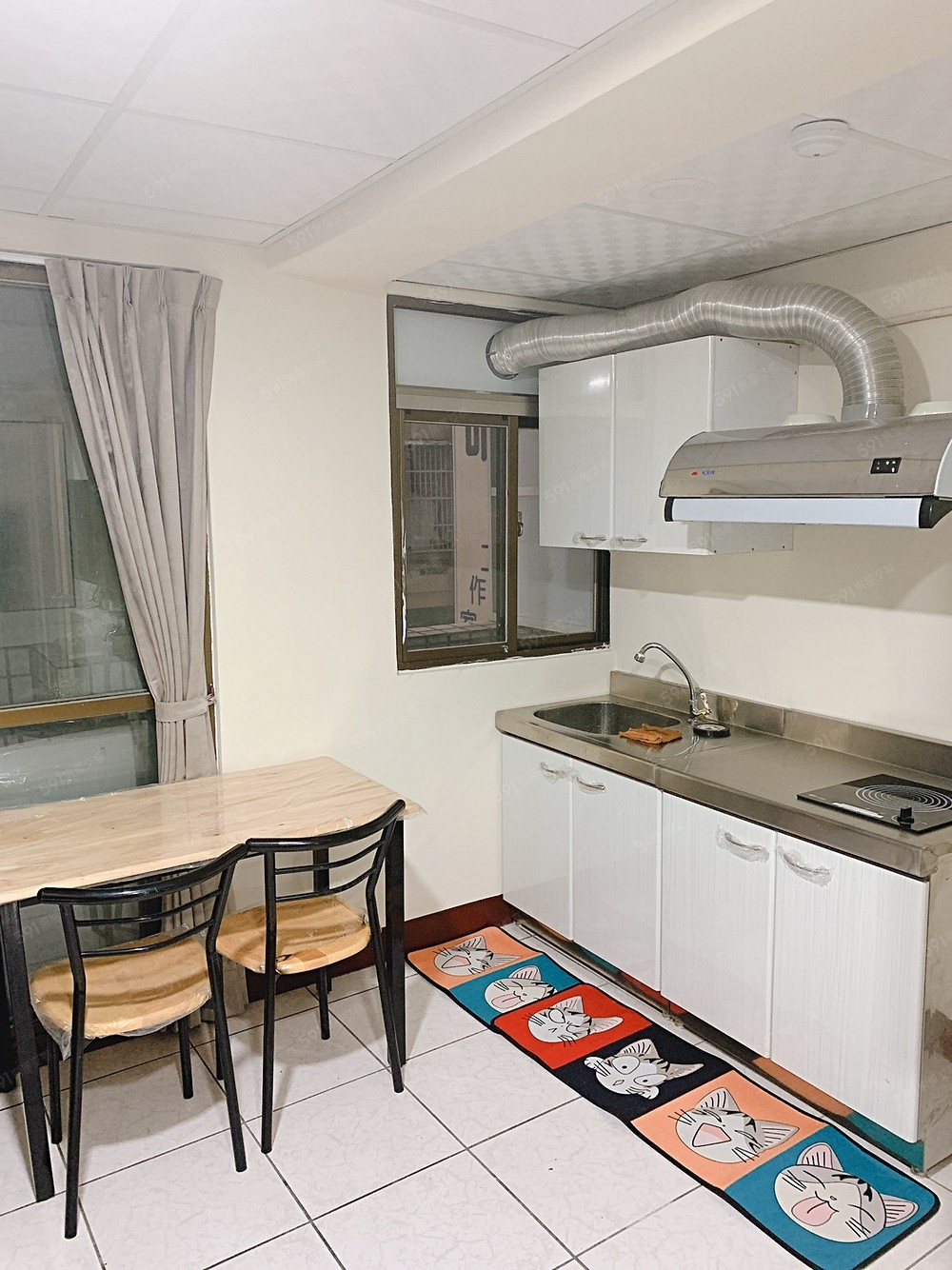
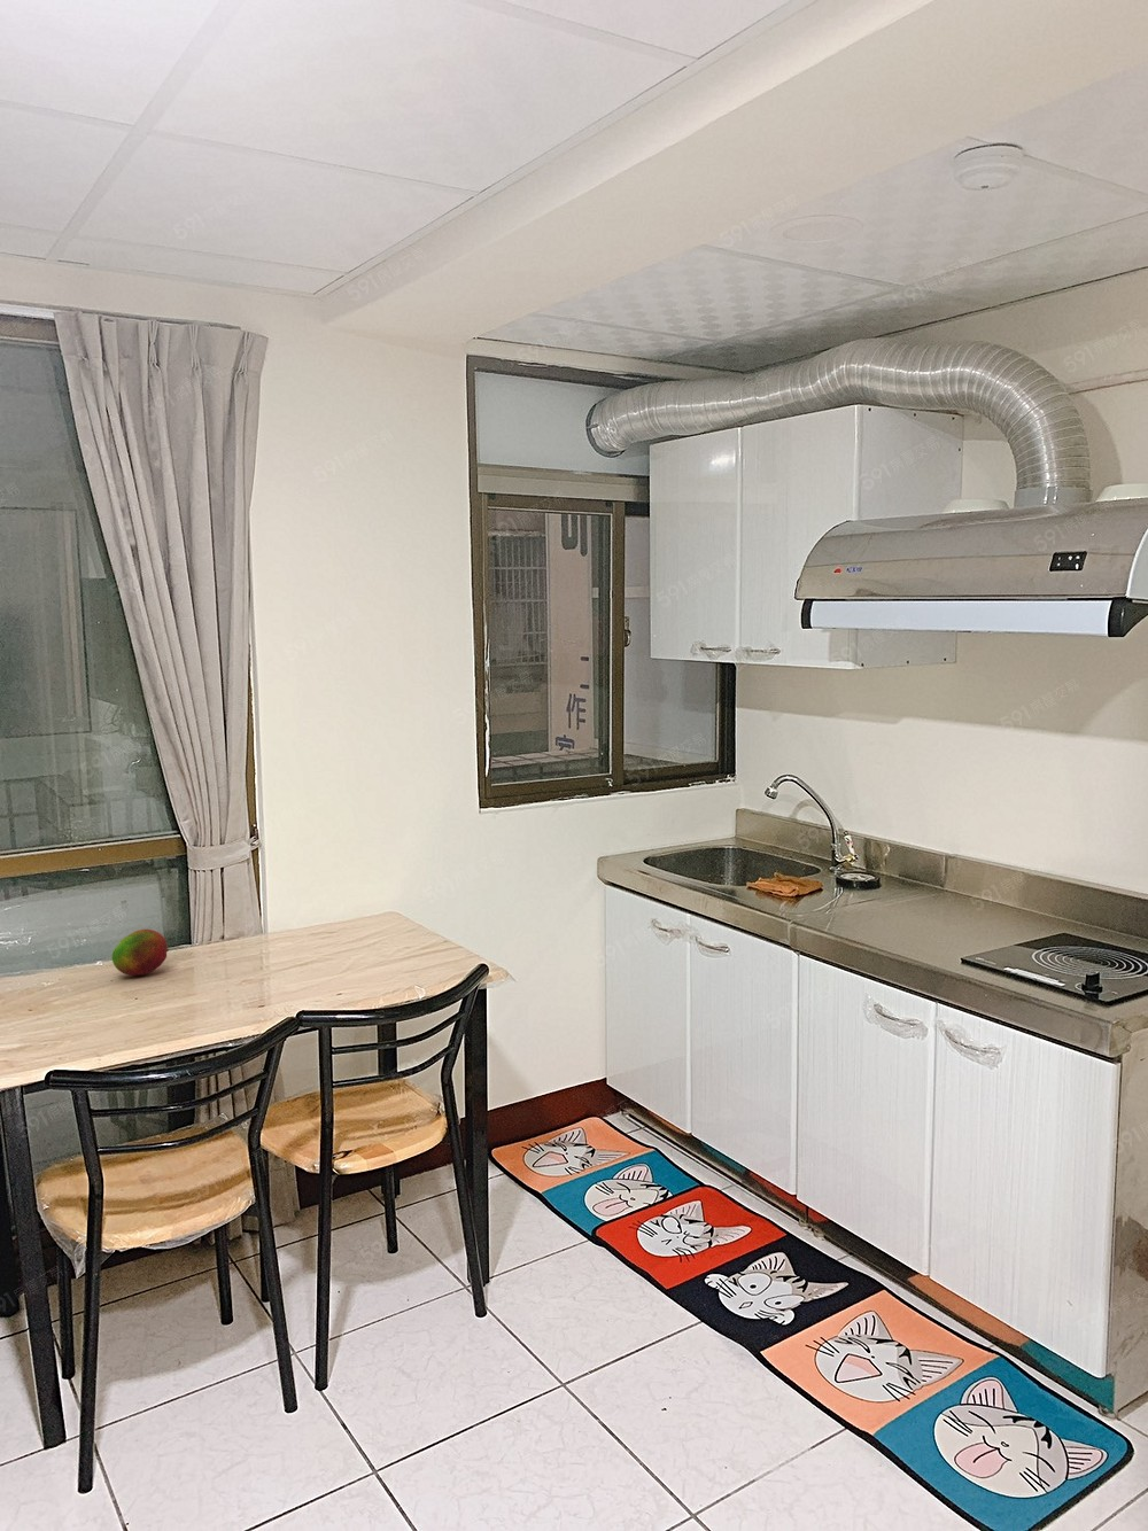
+ fruit (140, 952)
